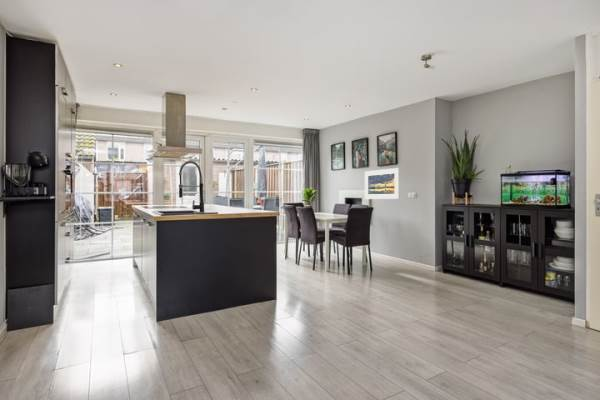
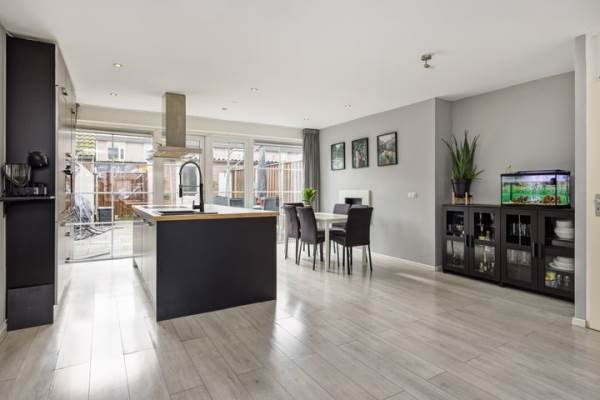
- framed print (380, 184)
